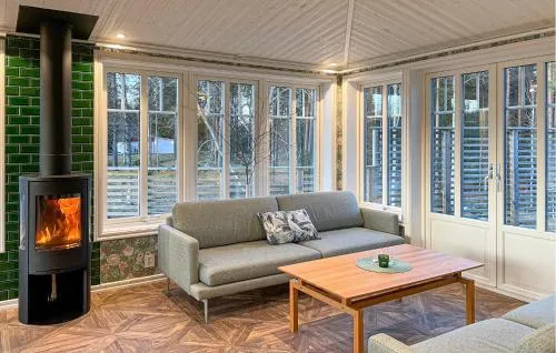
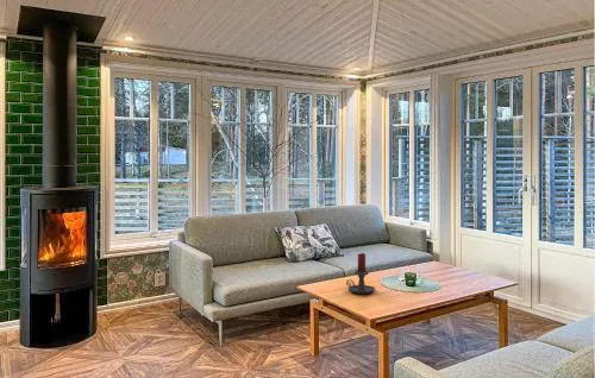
+ candle holder (358, 271)
